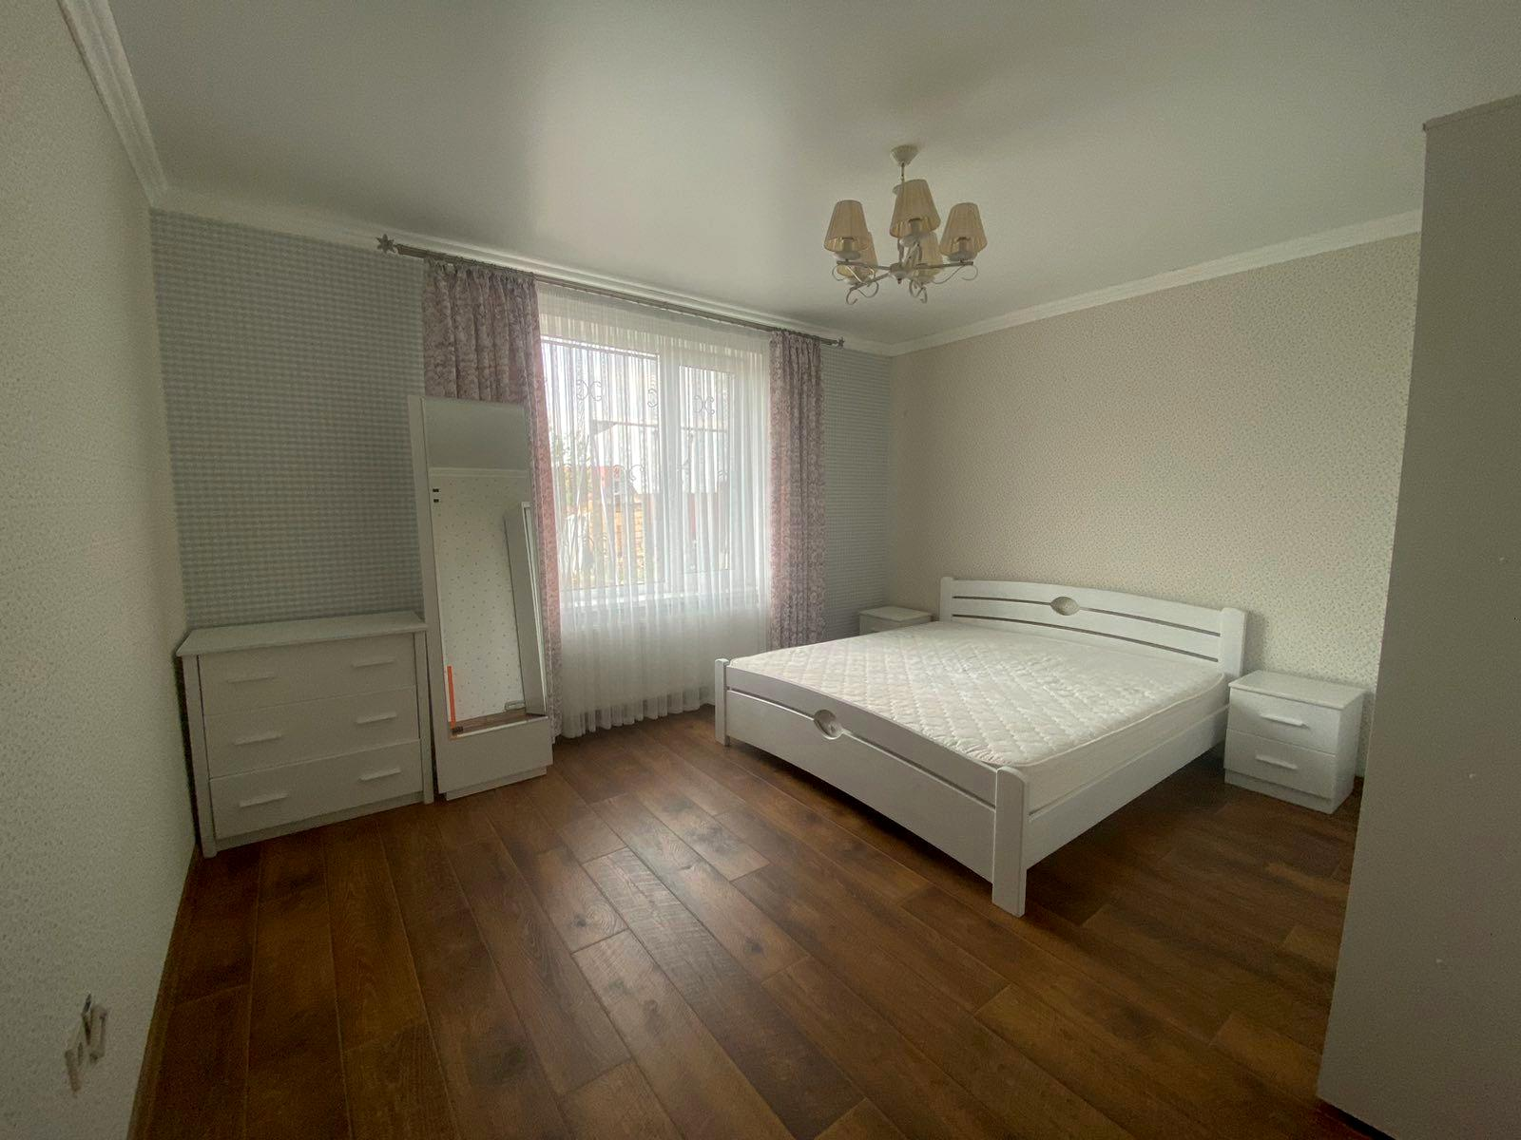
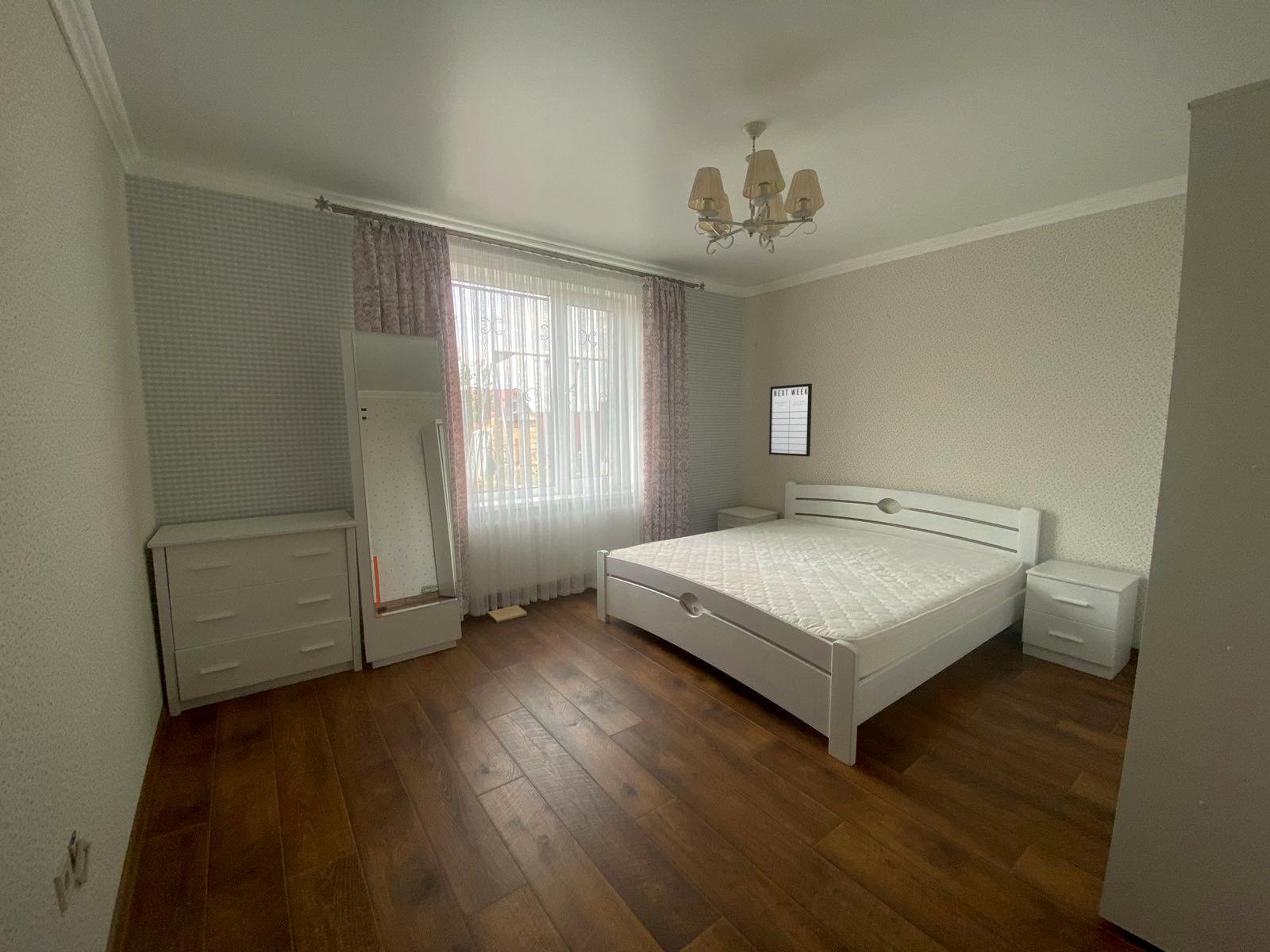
+ box (506, 613)
+ writing board (789, 420)
